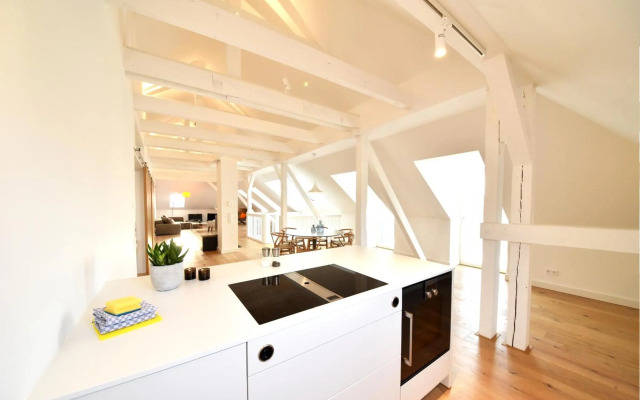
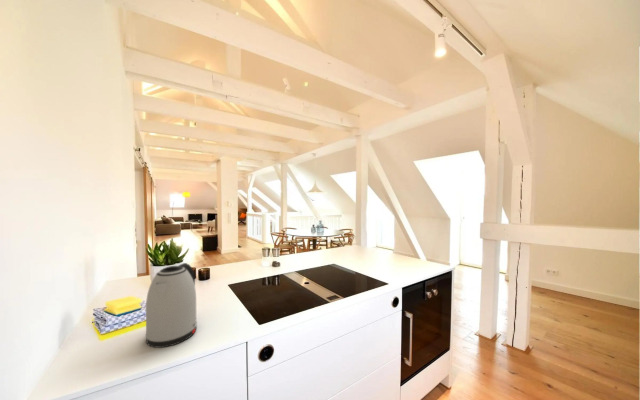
+ kettle (177, 296)
